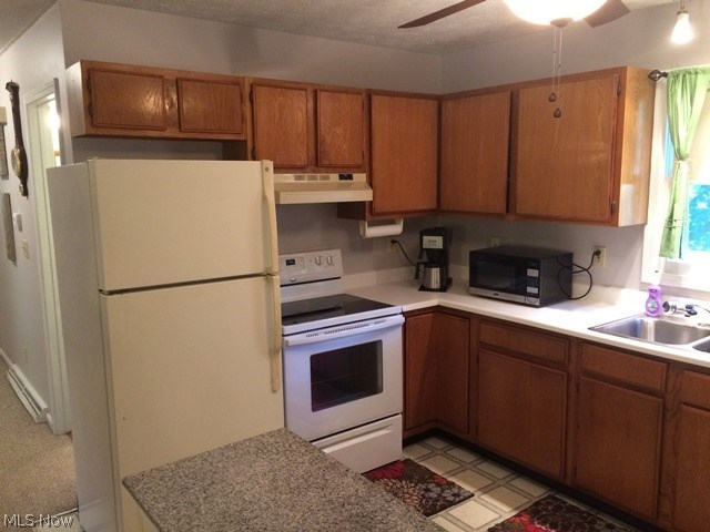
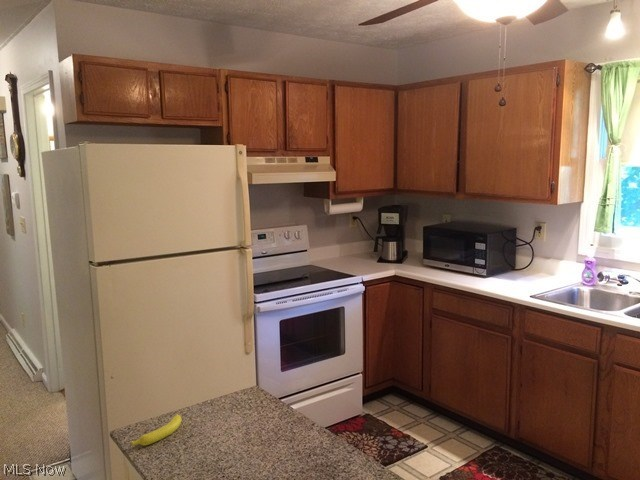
+ banana (160, 431)
